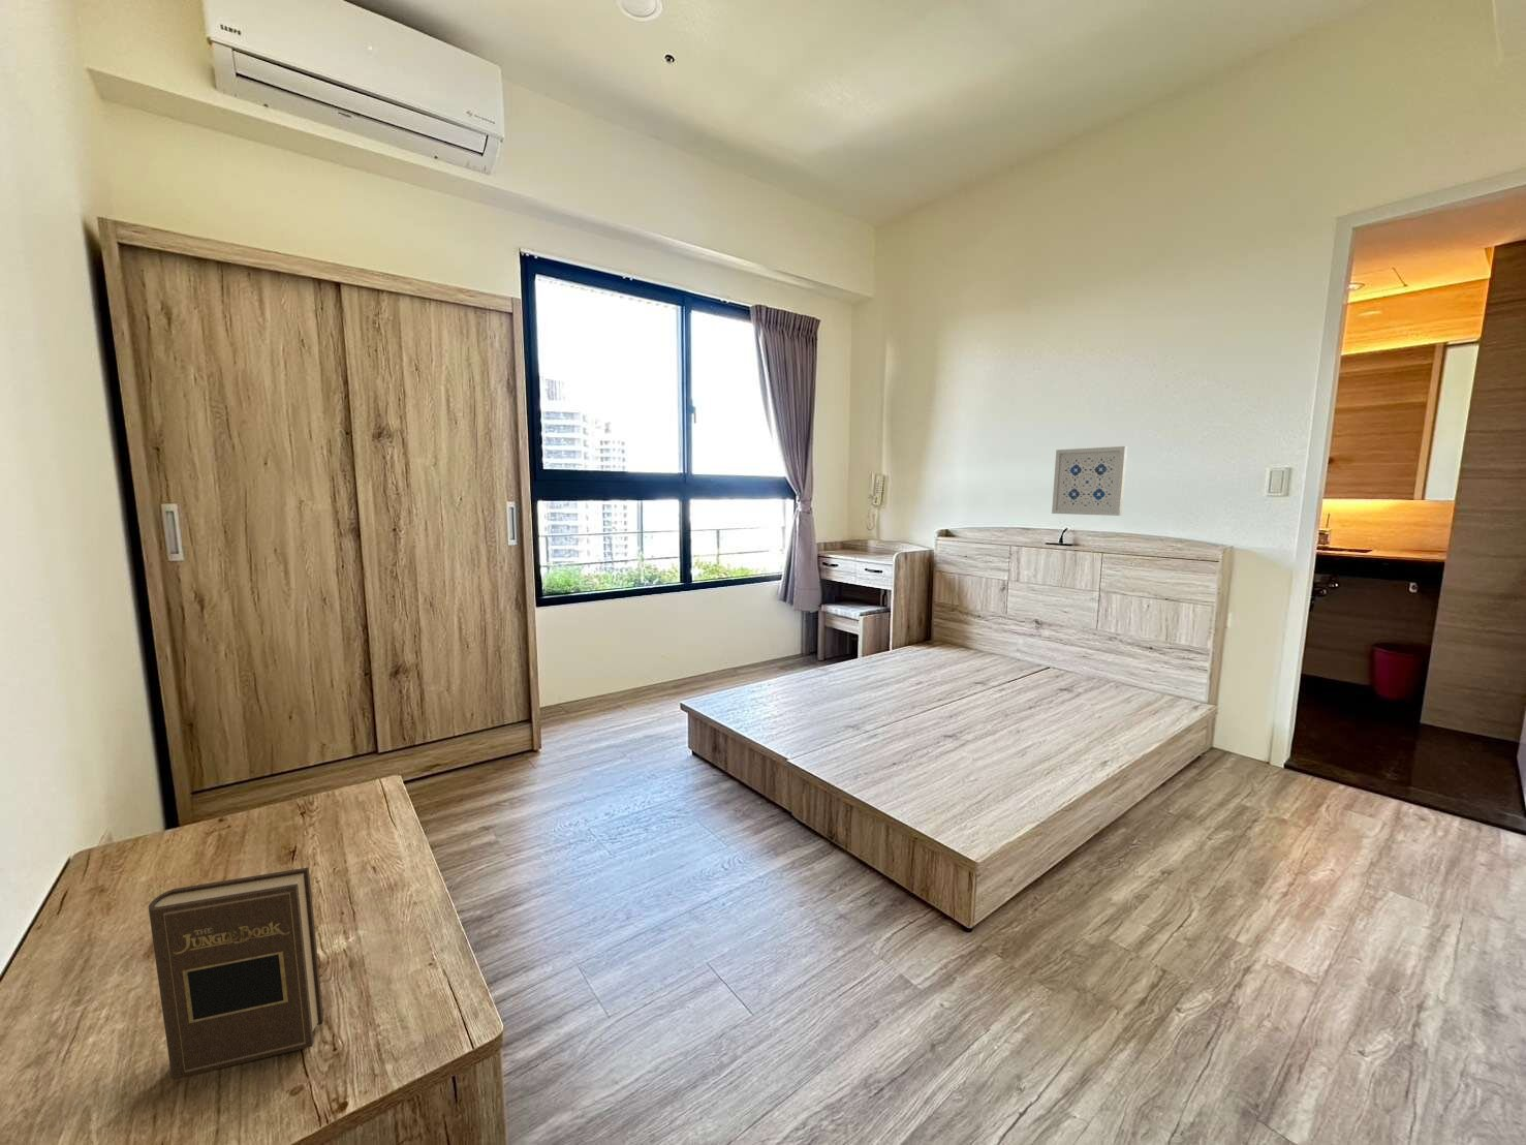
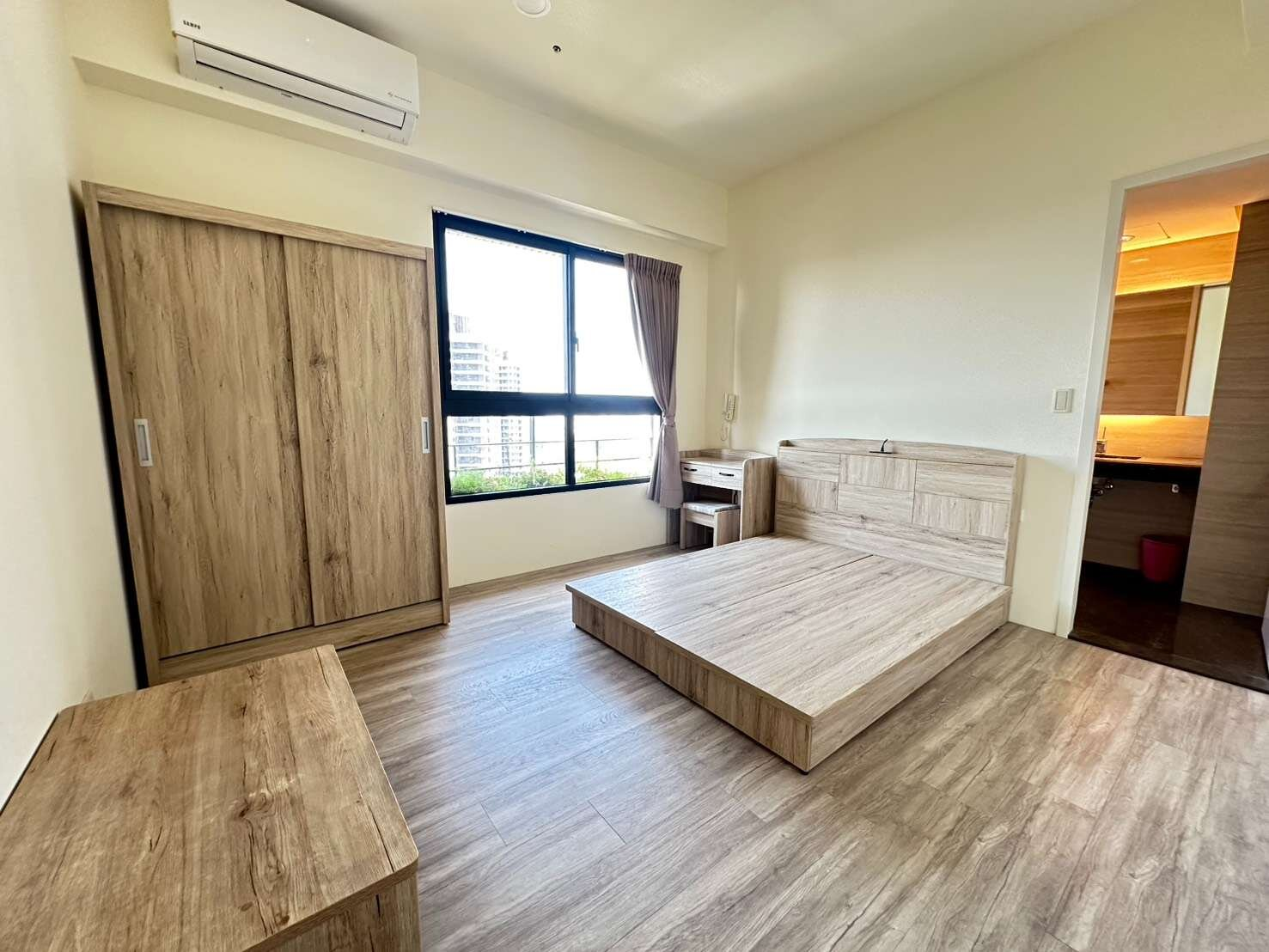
- book (238, 971)
- wall art (1087, 481)
